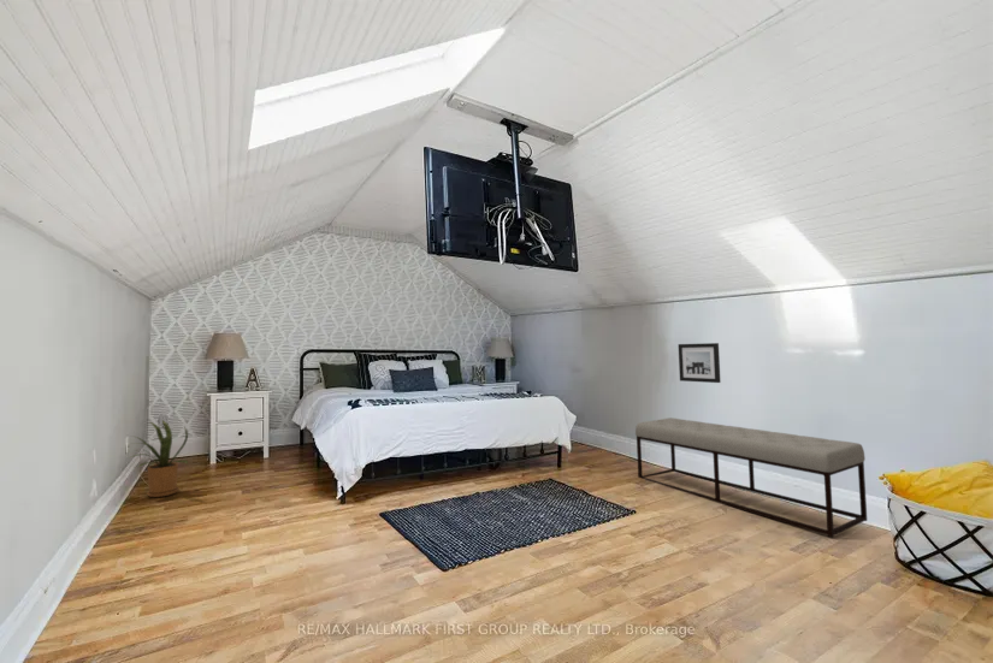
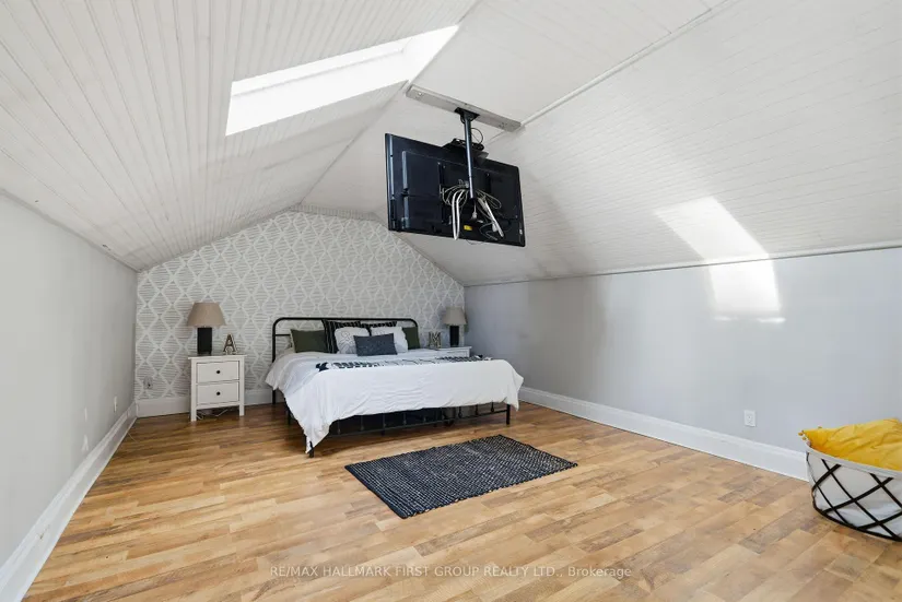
- house plant (158, 458)
- wall art (698, 362)
- bench (735, 457)
